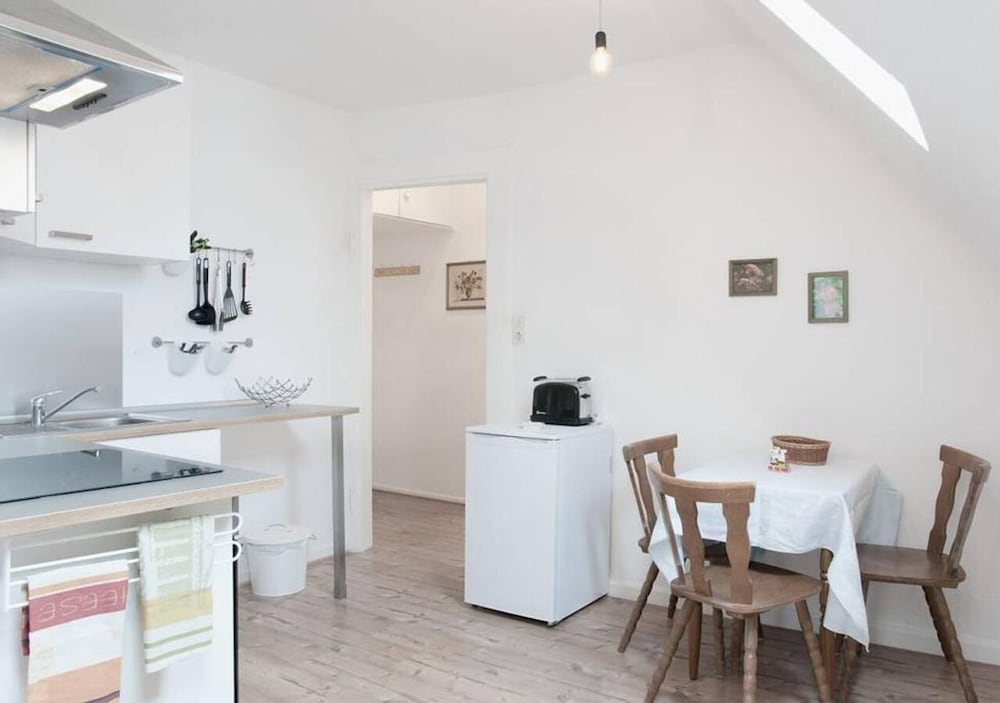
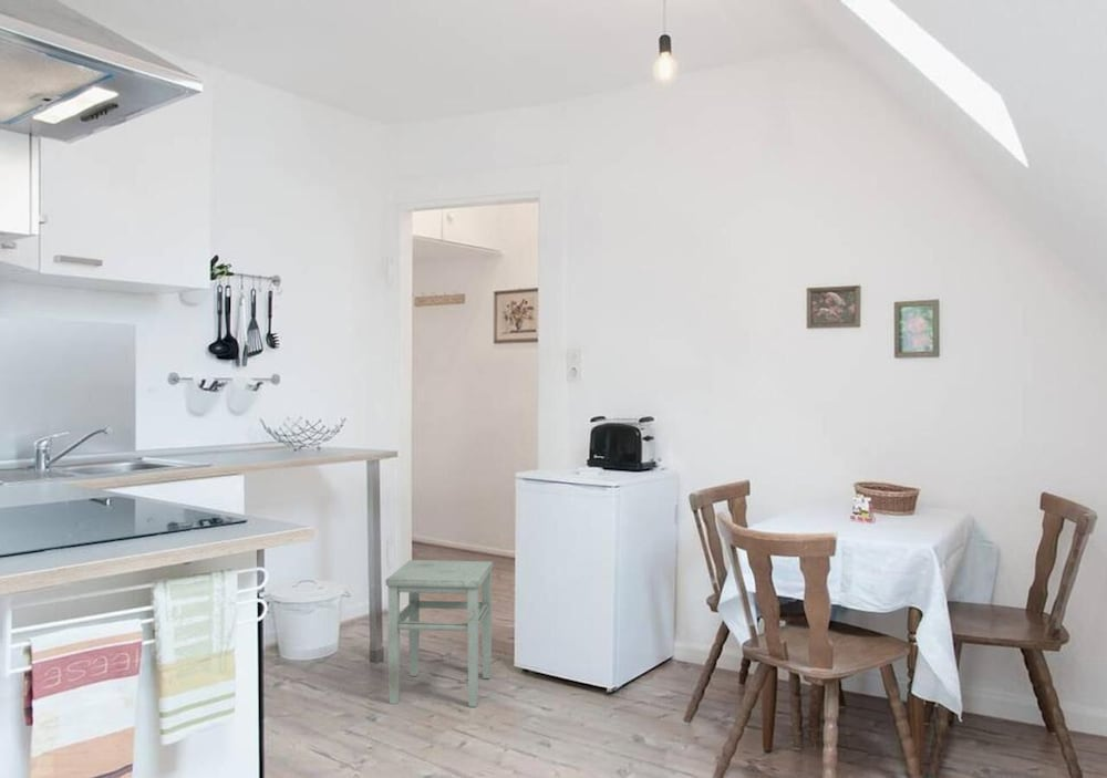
+ stool (442, 630)
